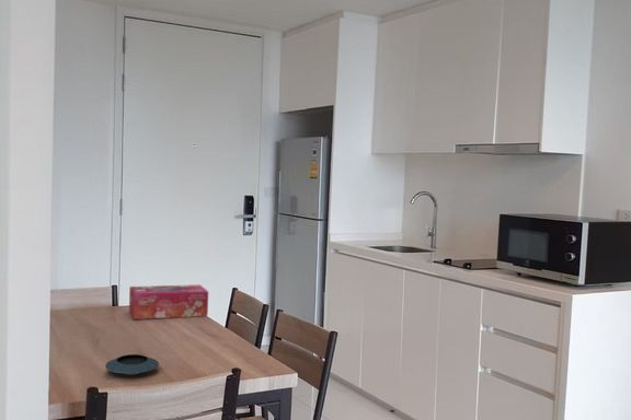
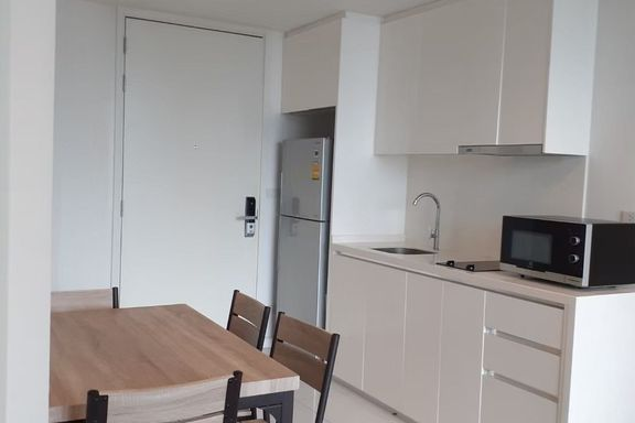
- saucer (131, 362)
- tissue box (168, 301)
